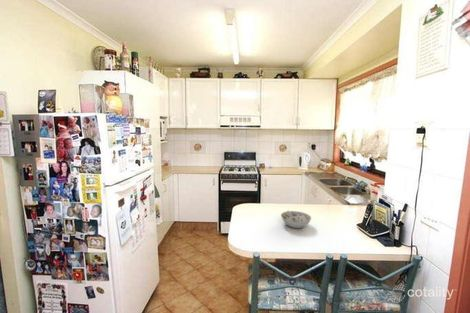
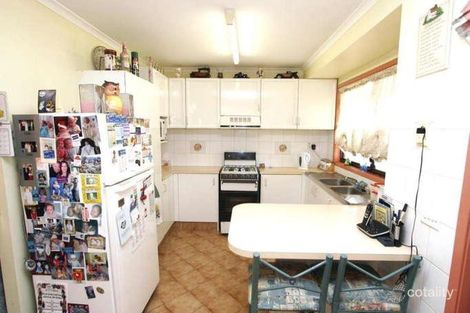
- bowl (295, 219)
